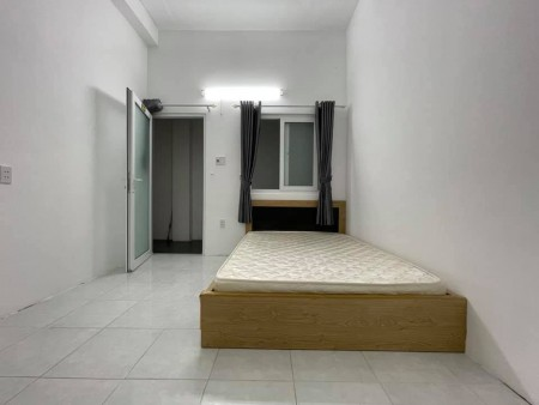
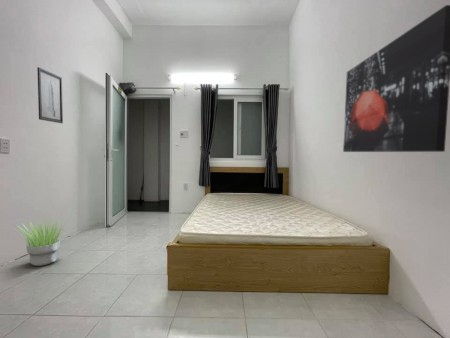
+ wall art (382, 100)
+ wall art (51, 97)
+ potted plant (44, 242)
